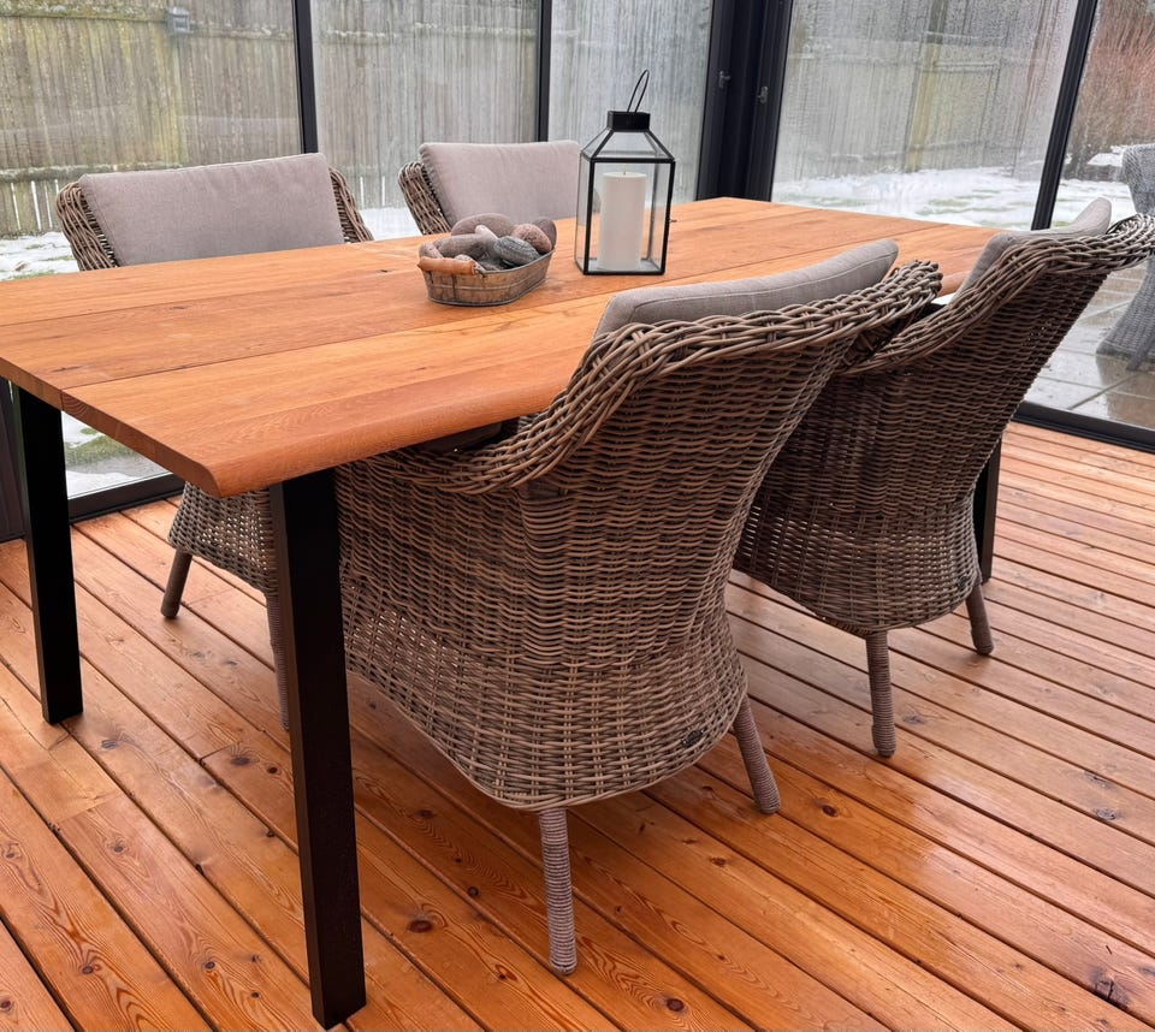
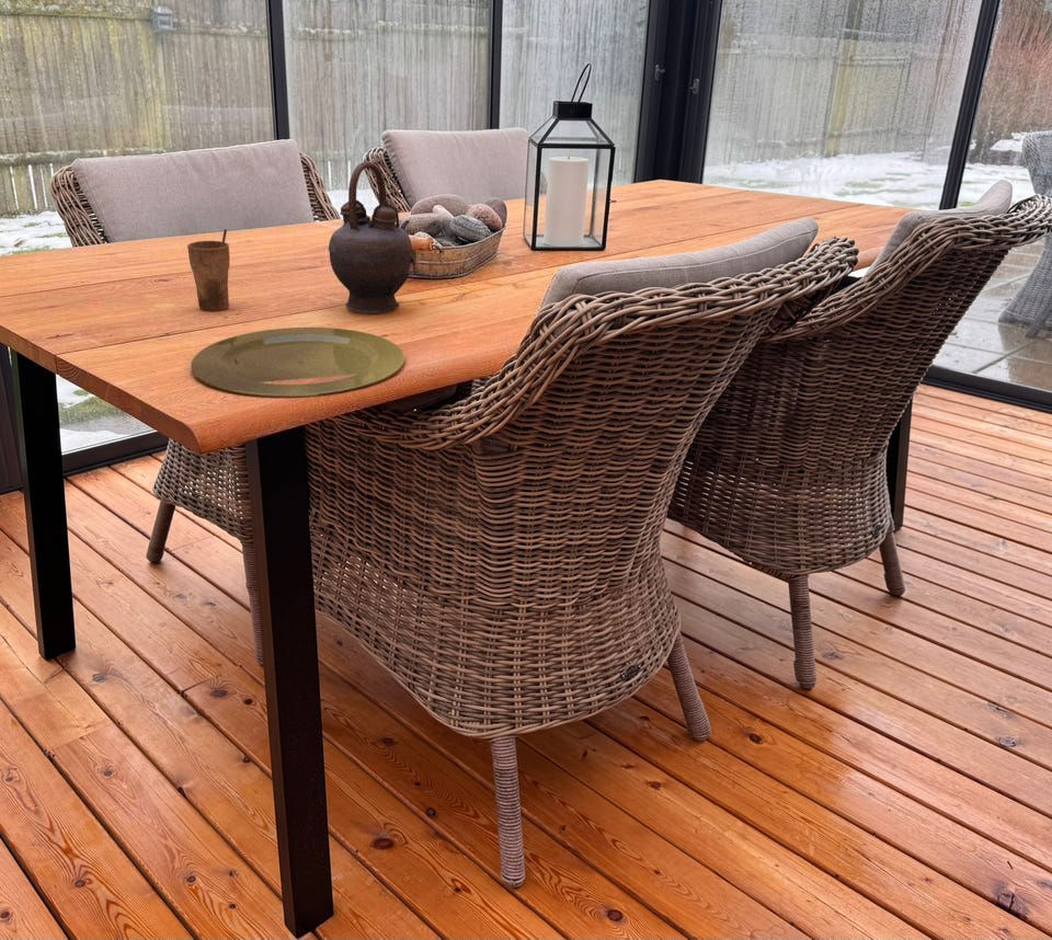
+ plate (300, 359)
+ cup (210, 267)
+ teapot (377, 236)
